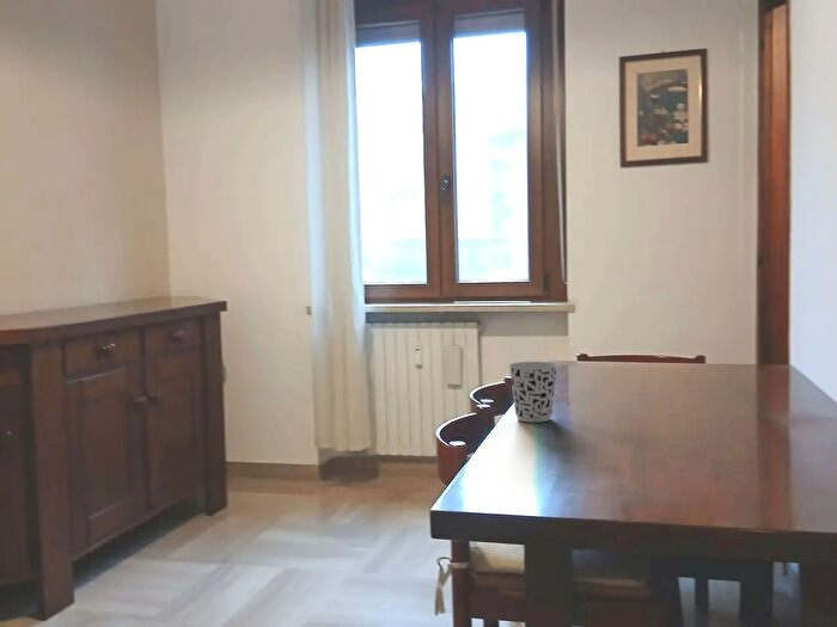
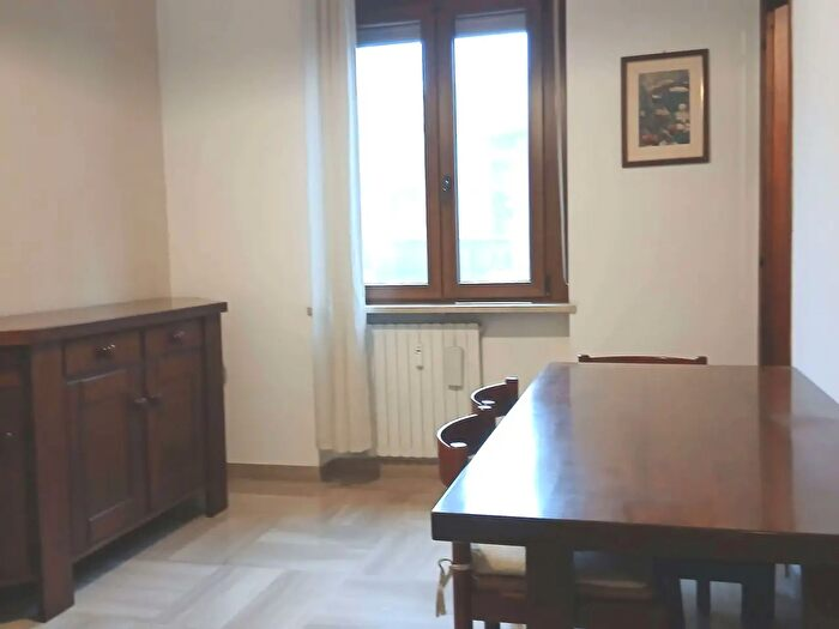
- cup (533, 392)
